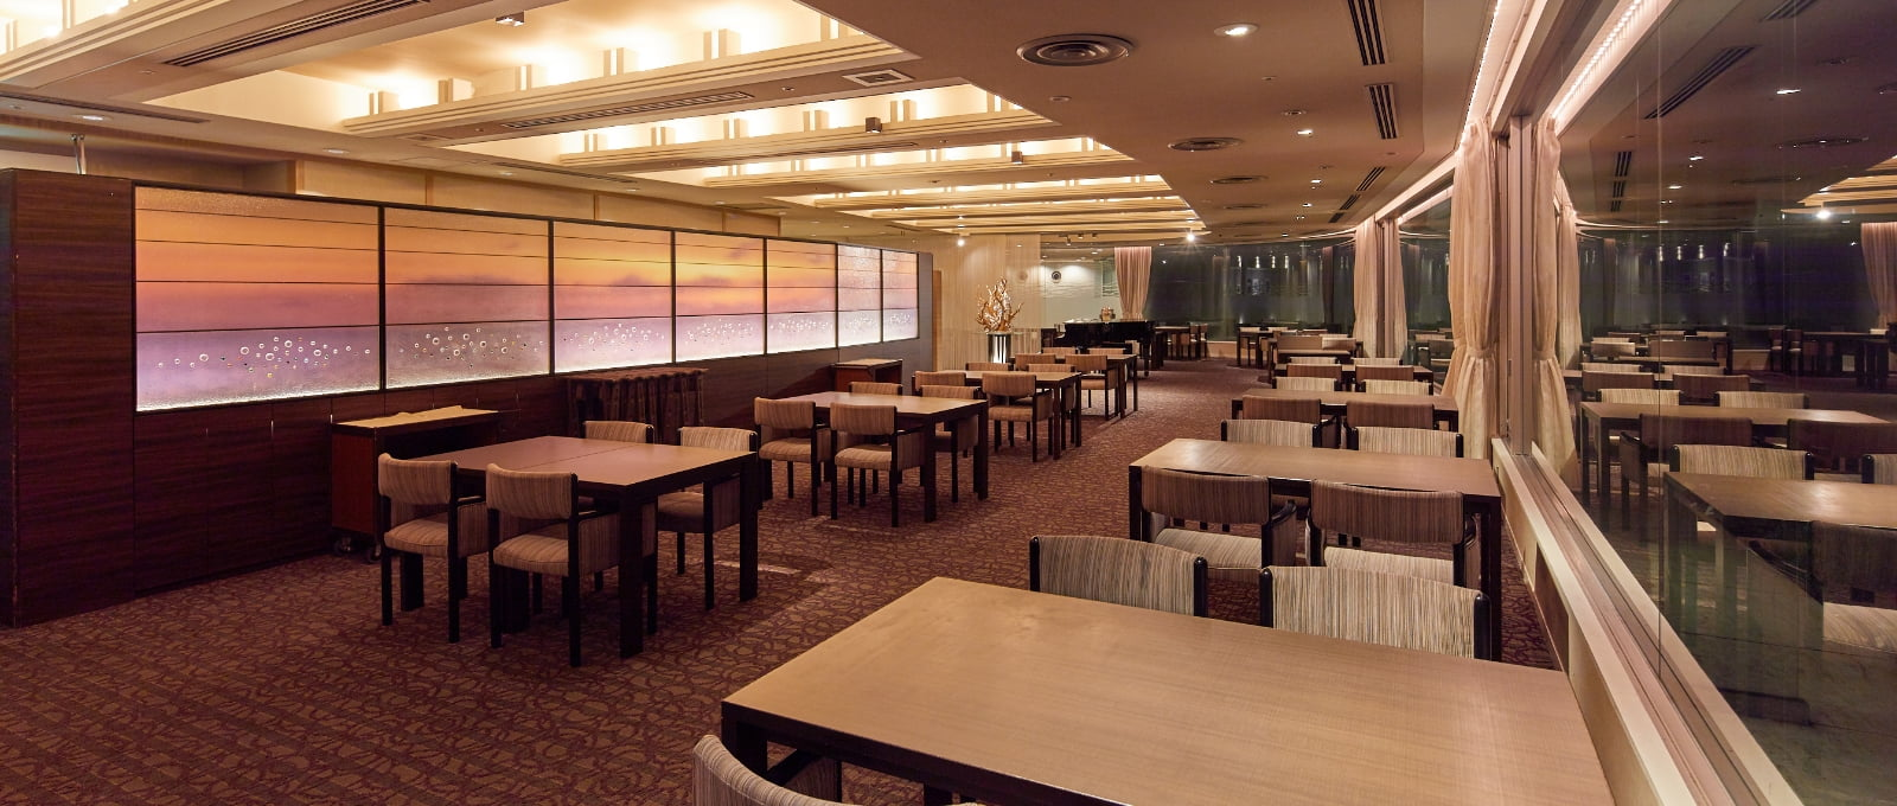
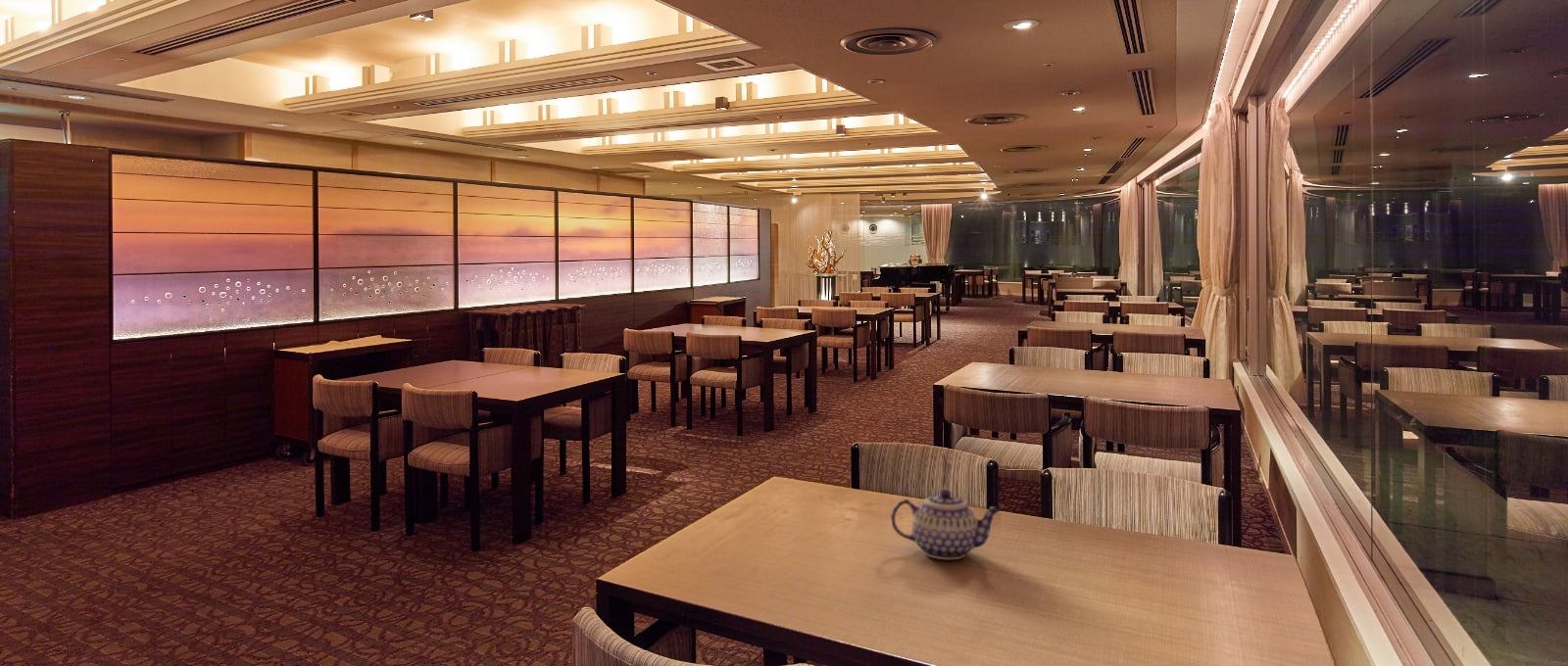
+ teapot (945, 521)
